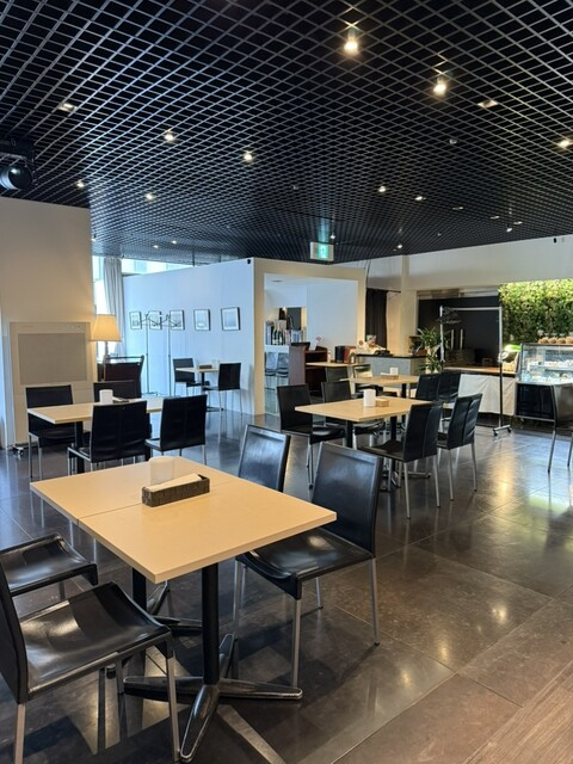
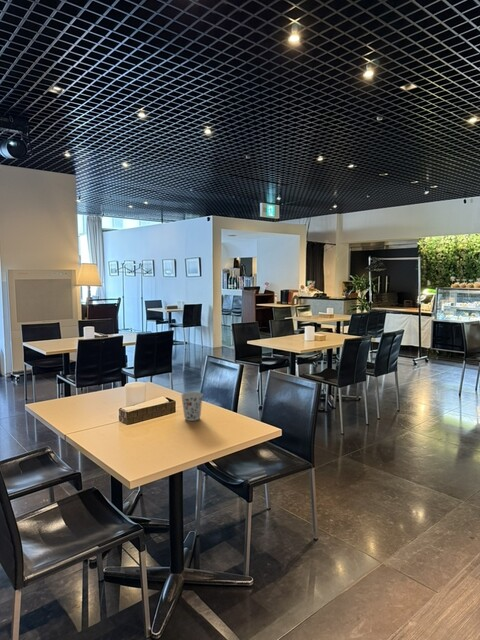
+ cup (192, 406)
